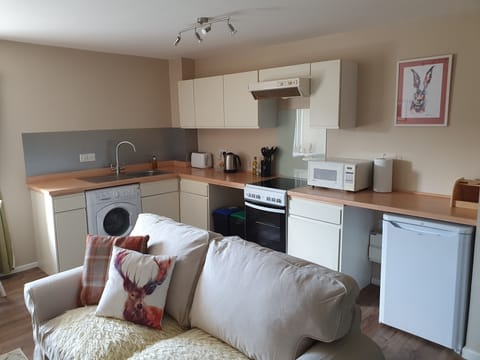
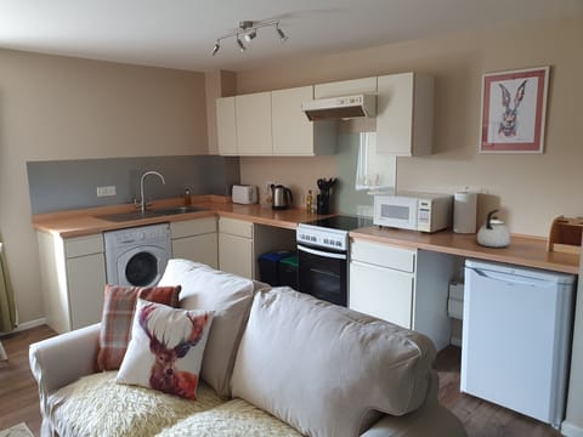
+ kettle (494, 227)
